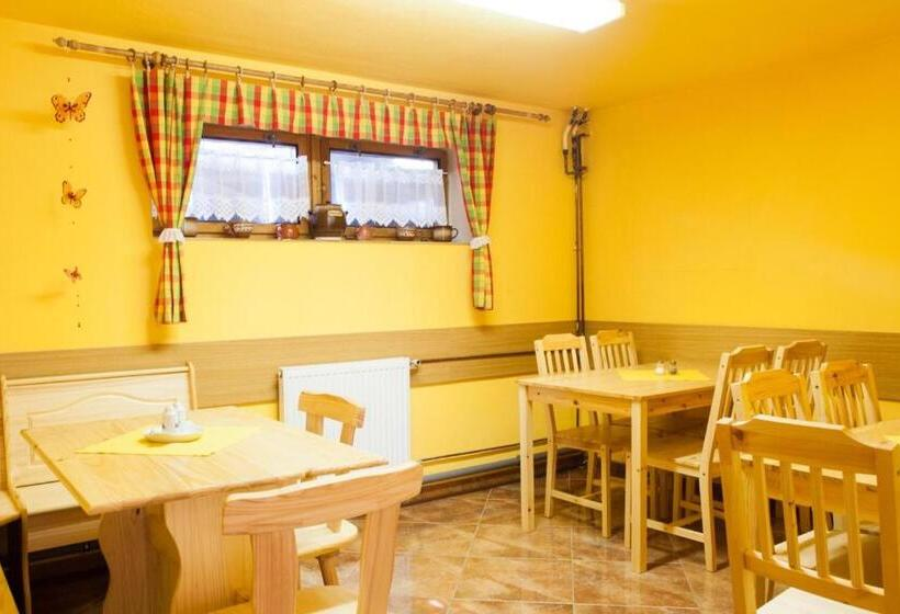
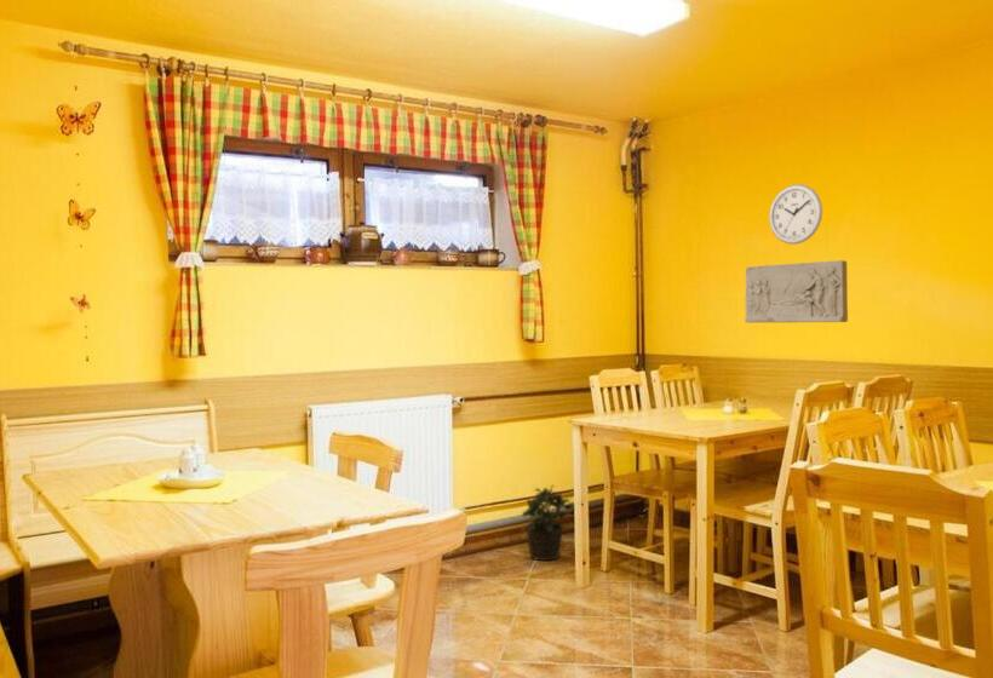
+ wall clock (793, 214)
+ potted plant (547, 521)
+ relief sculpture (792, 293)
